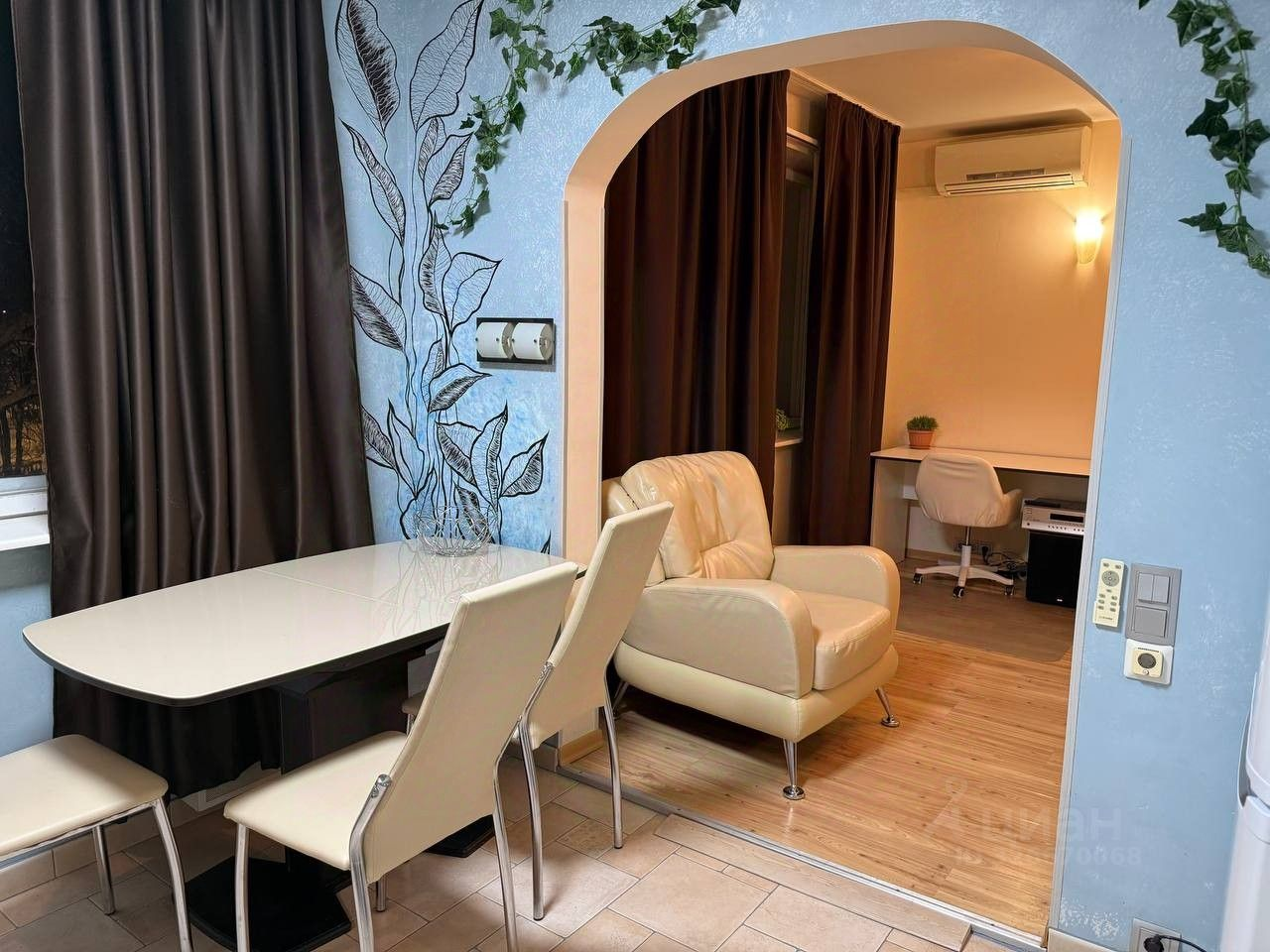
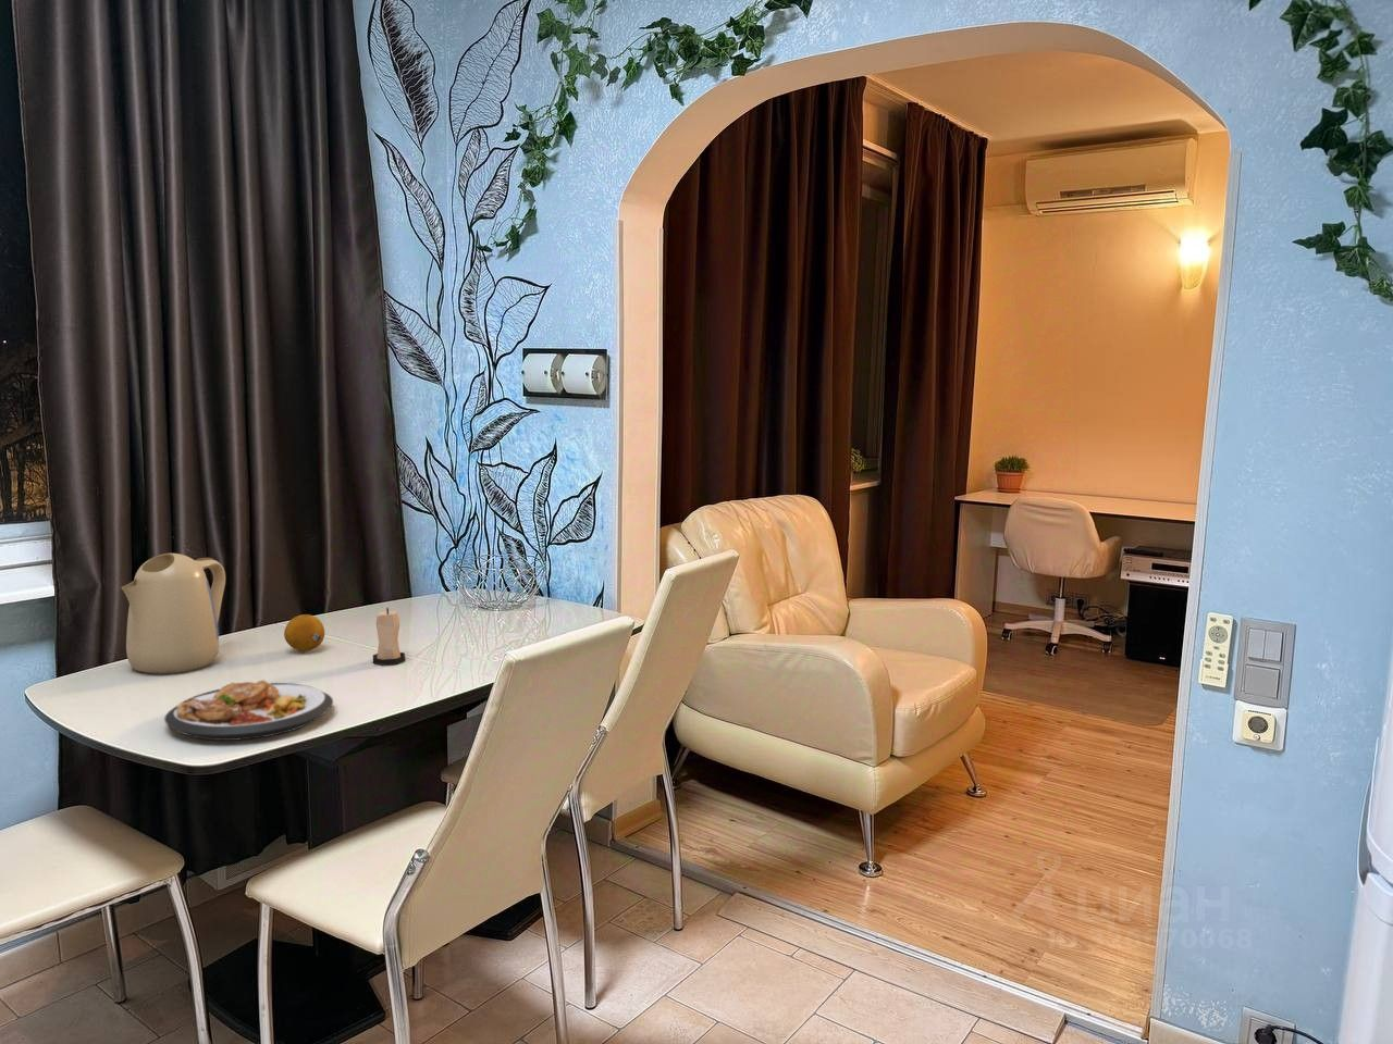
+ fruit (304, 633)
+ candle (387, 633)
+ plate (250, 704)
+ kettle (175, 608)
